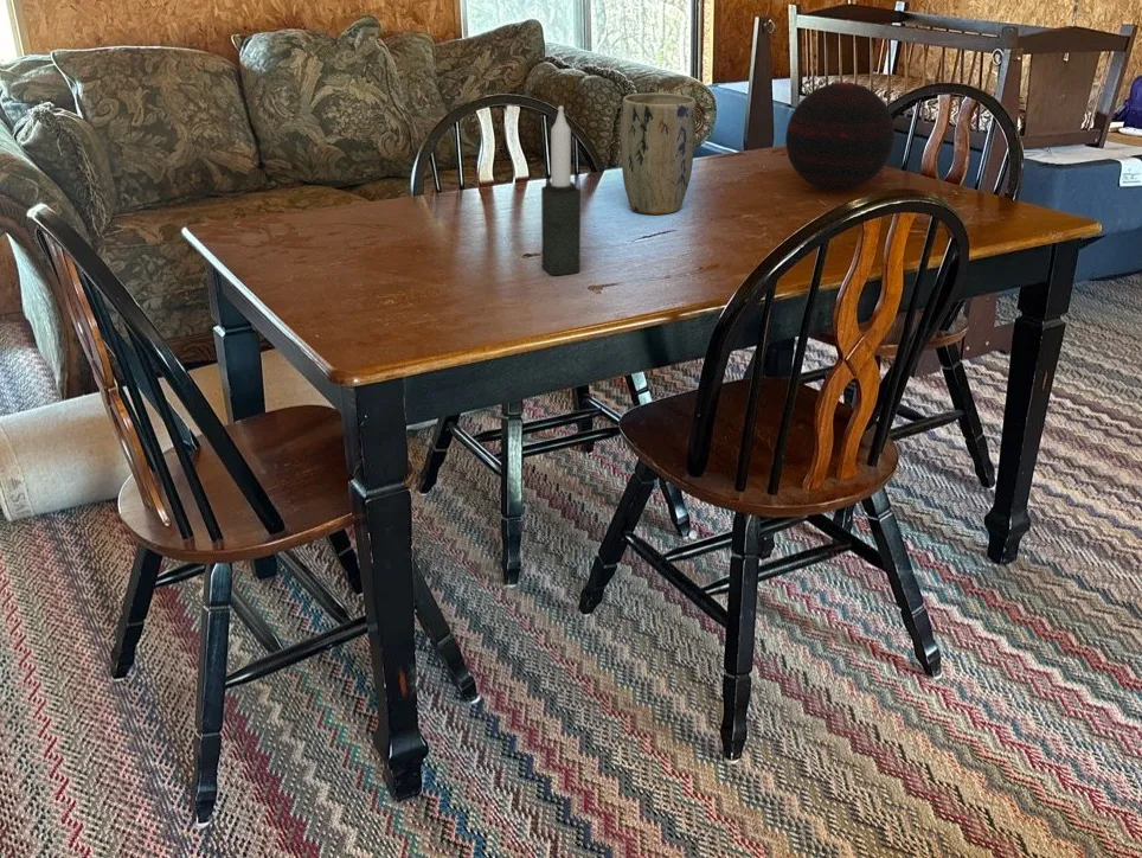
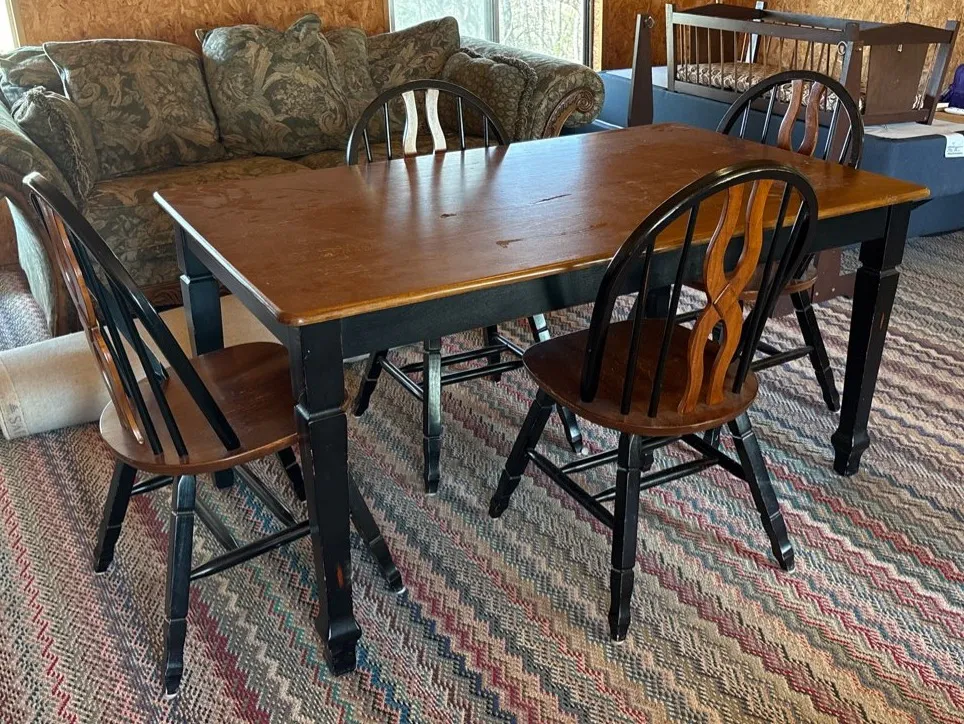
- plant pot (656, 154)
- decorative orb (839, 137)
- candle (560, 190)
